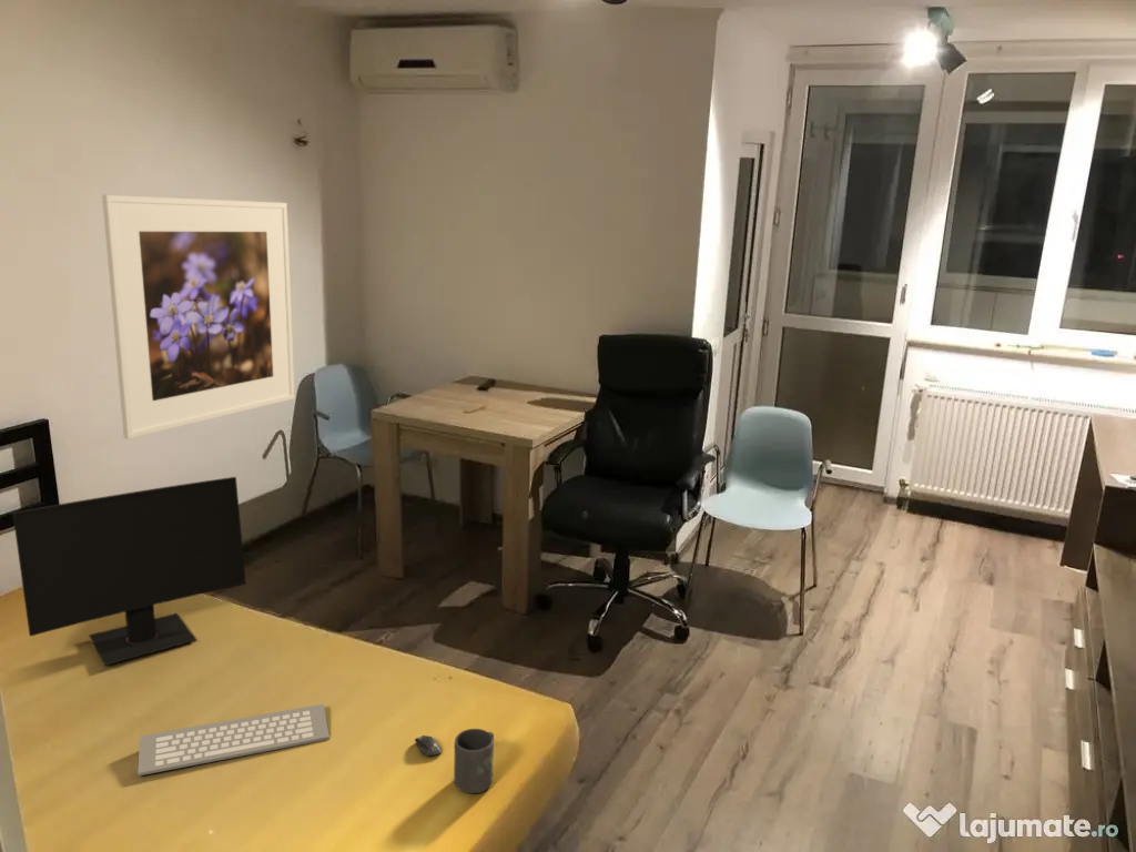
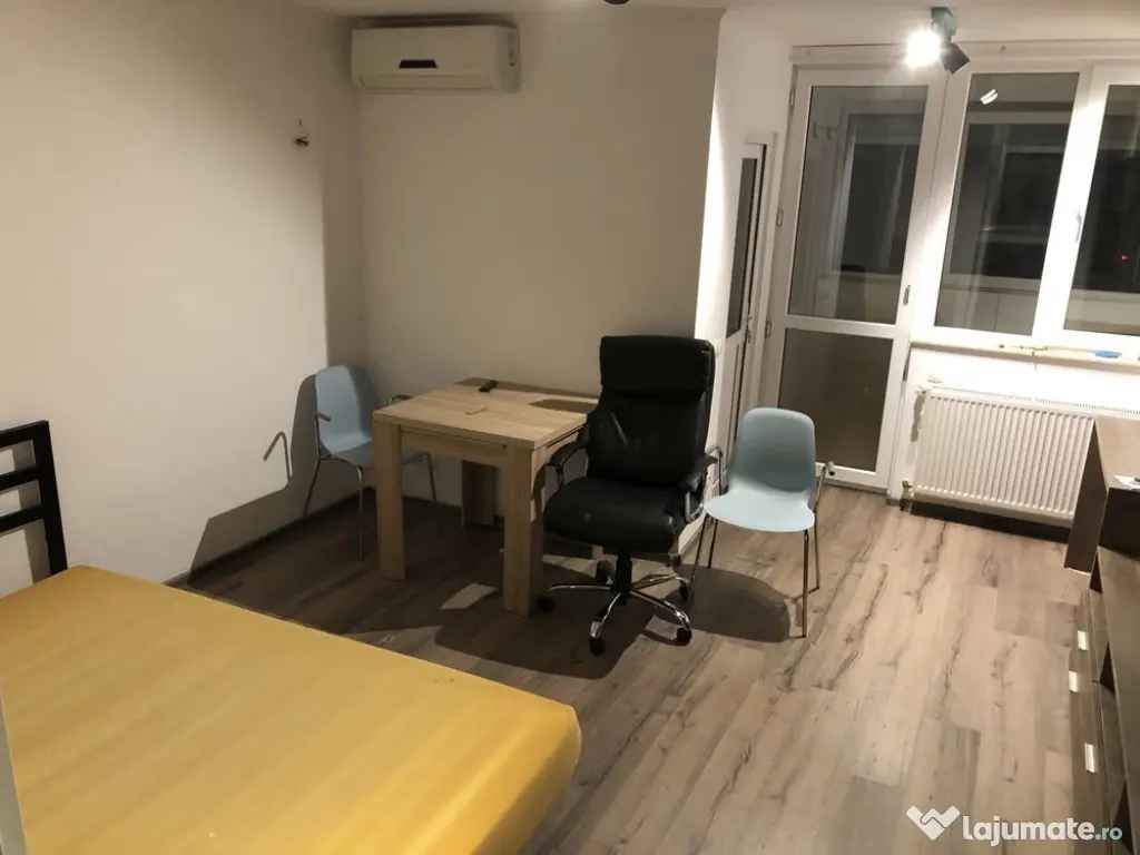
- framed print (212, 311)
- mug (477, 757)
- computer keyboard (236, 737)
- computer monitor (138, 568)
- computer mouse (427, 743)
